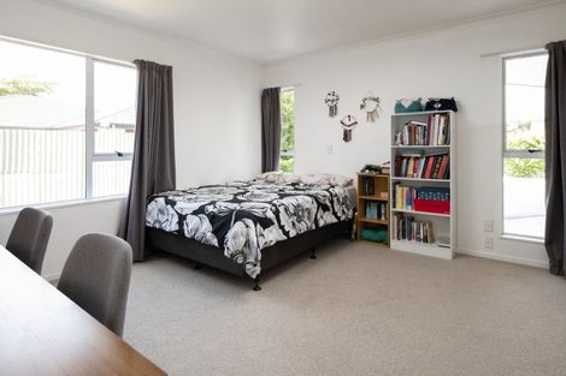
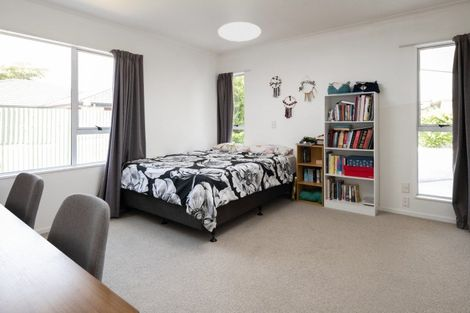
+ ceiling light (239, 30)
